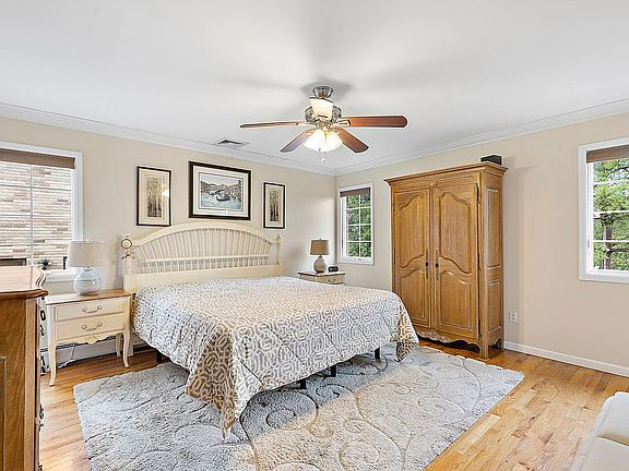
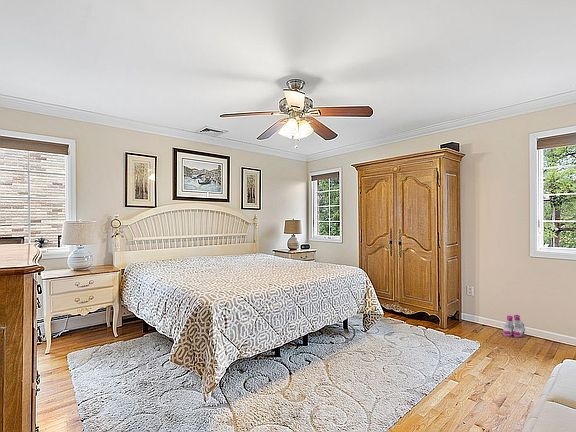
+ boots (512, 324)
